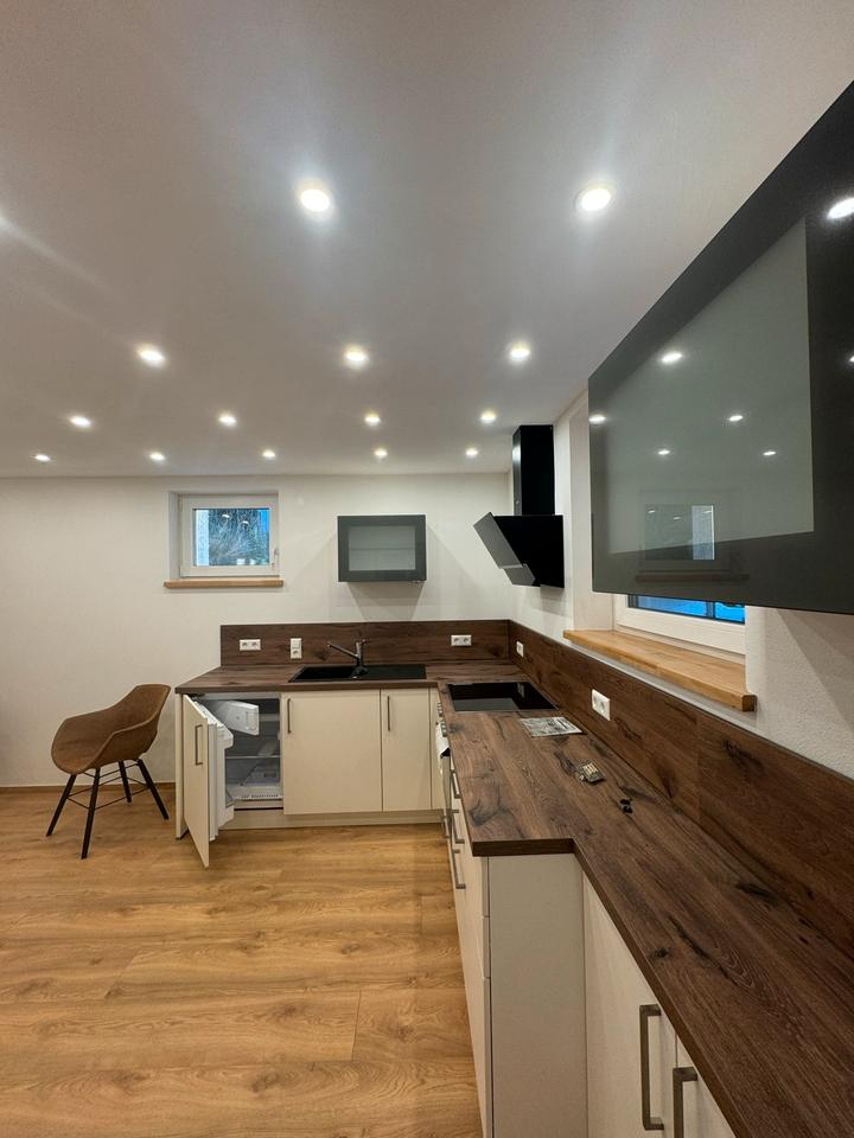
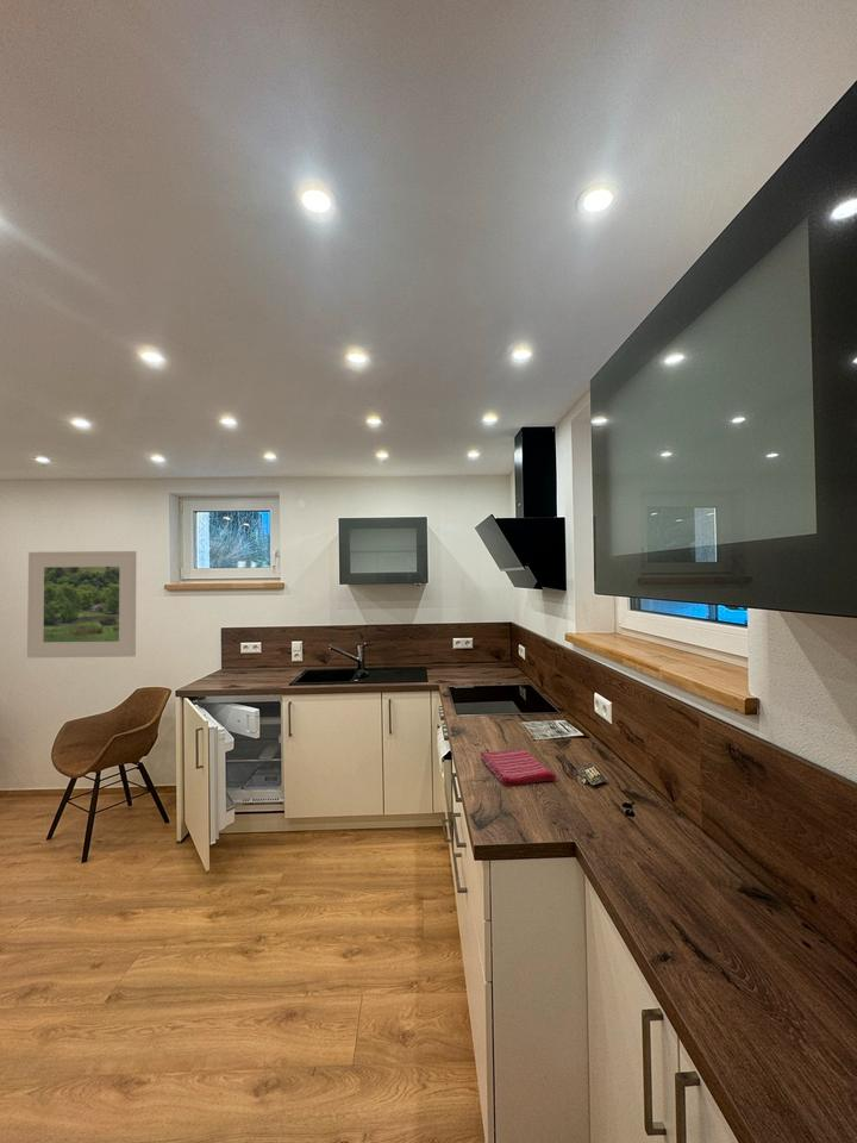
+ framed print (82, 604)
+ dish towel (515, 764)
